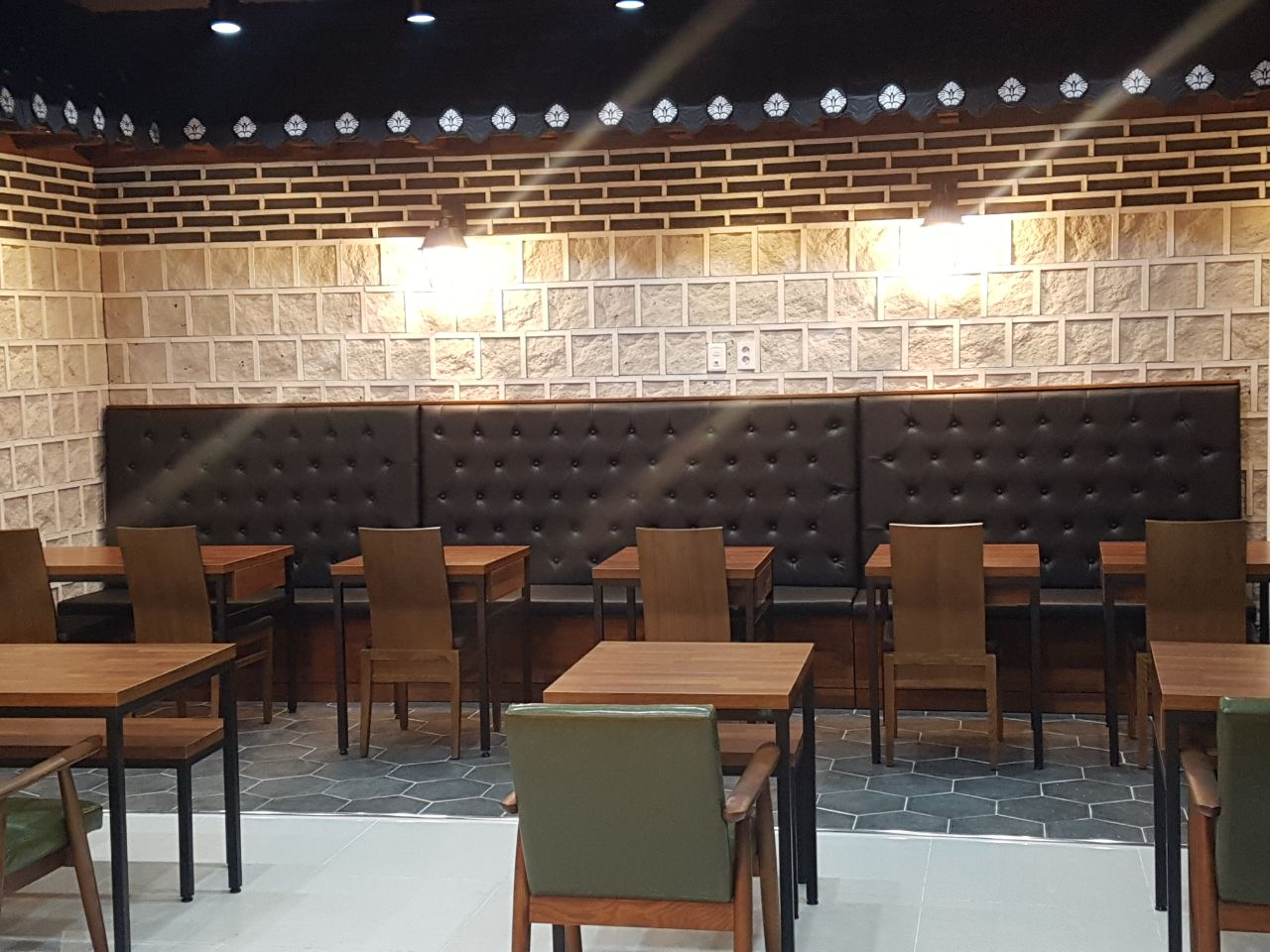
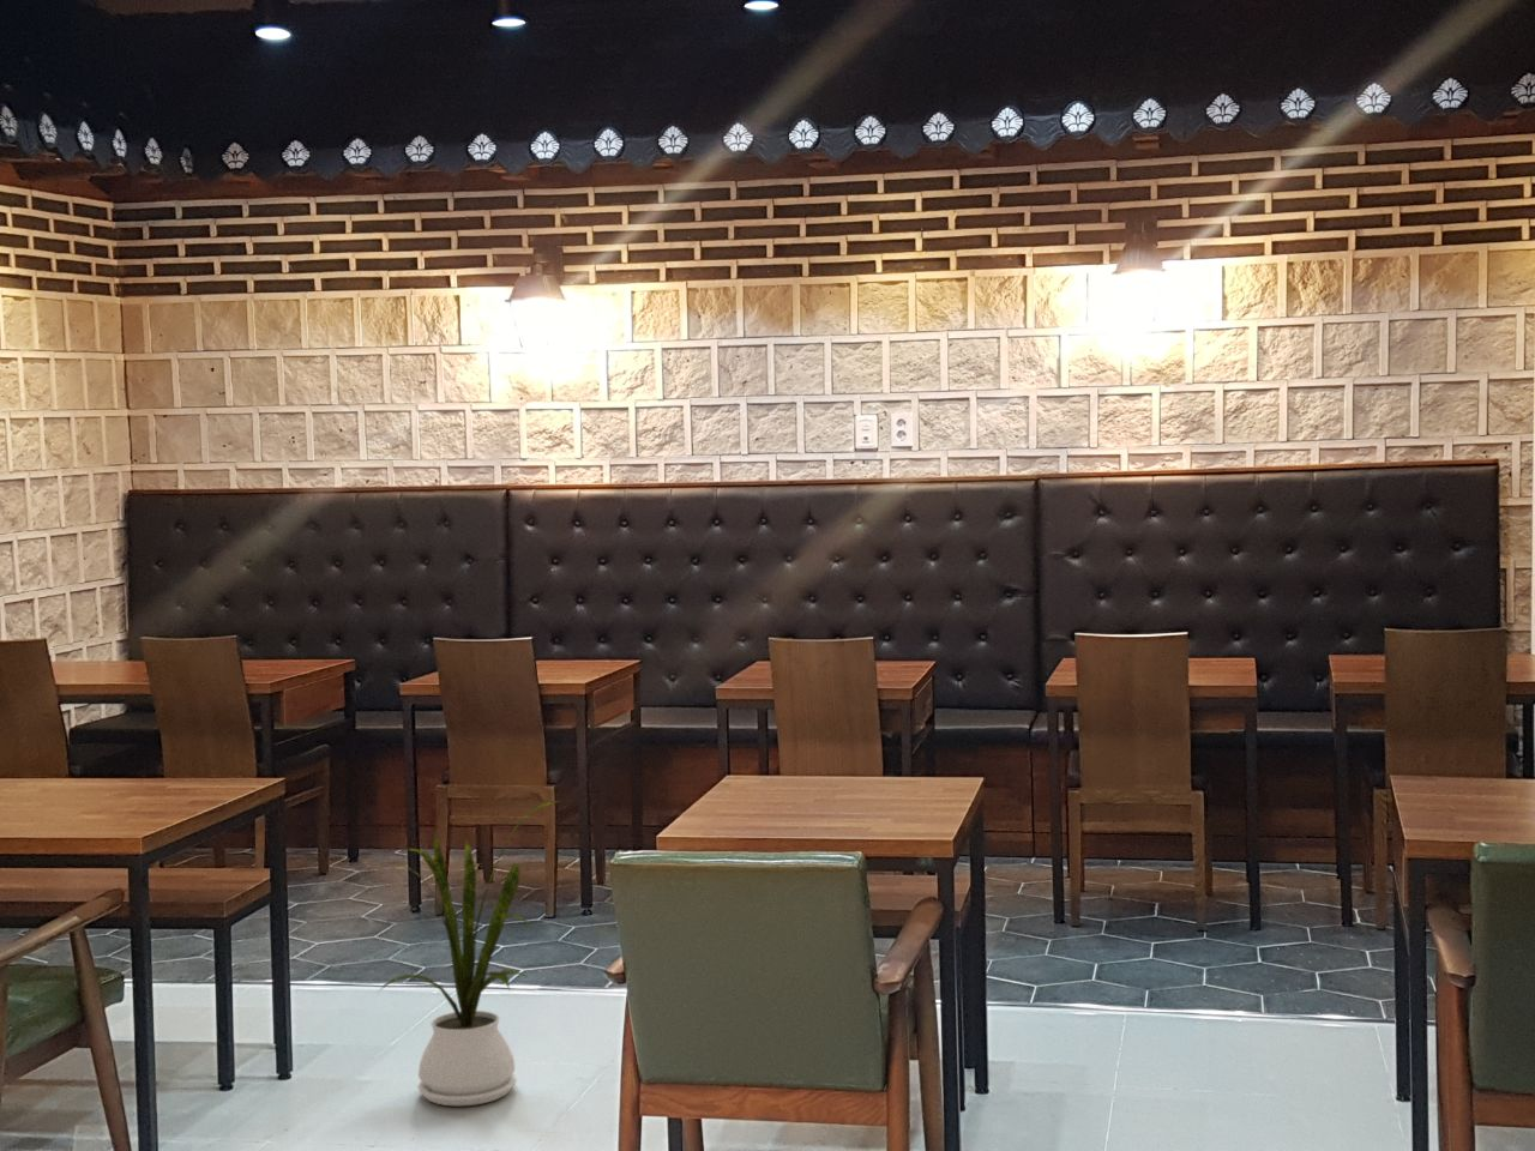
+ house plant (473, 947)
